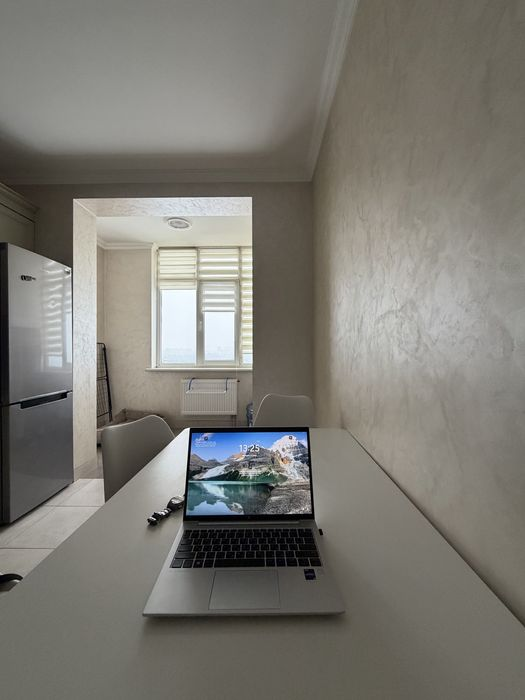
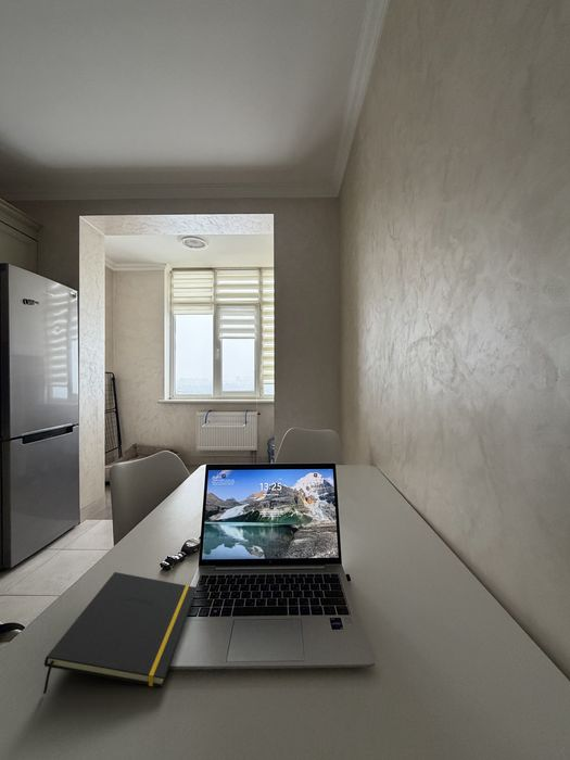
+ notepad (134, 619)
